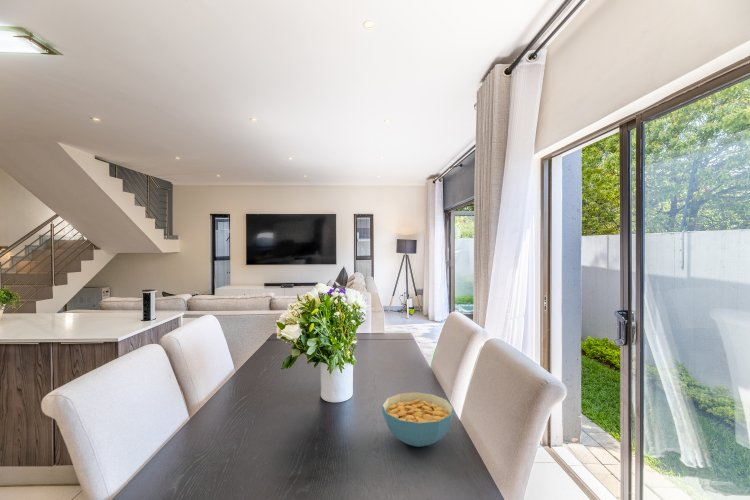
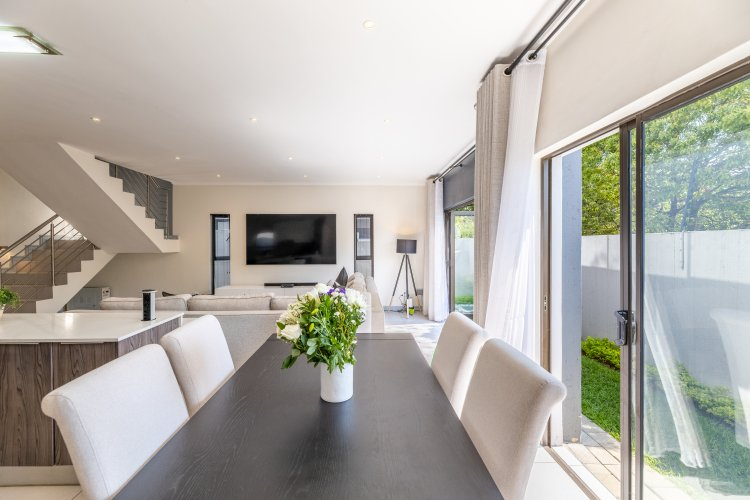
- cereal bowl (417, 423)
